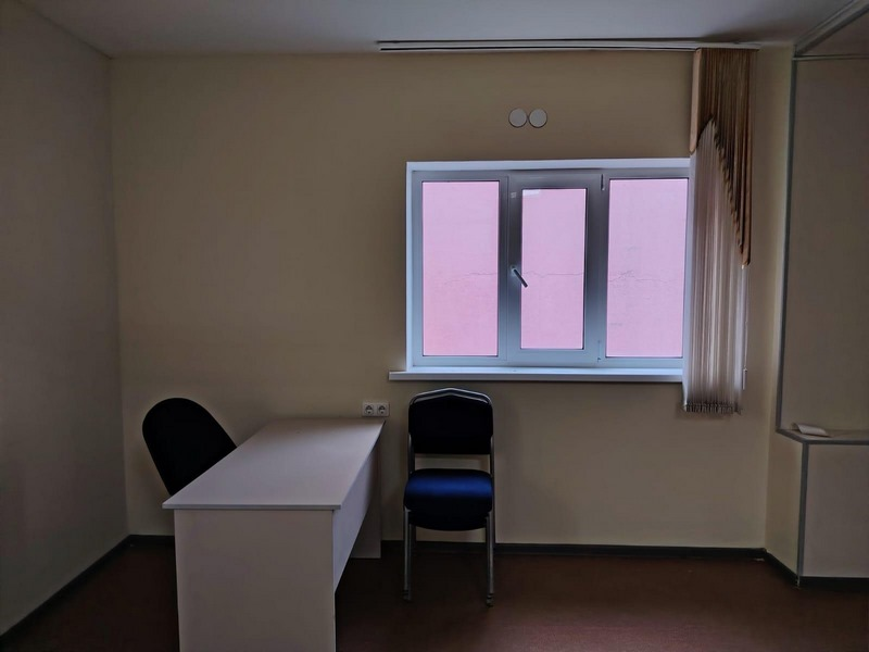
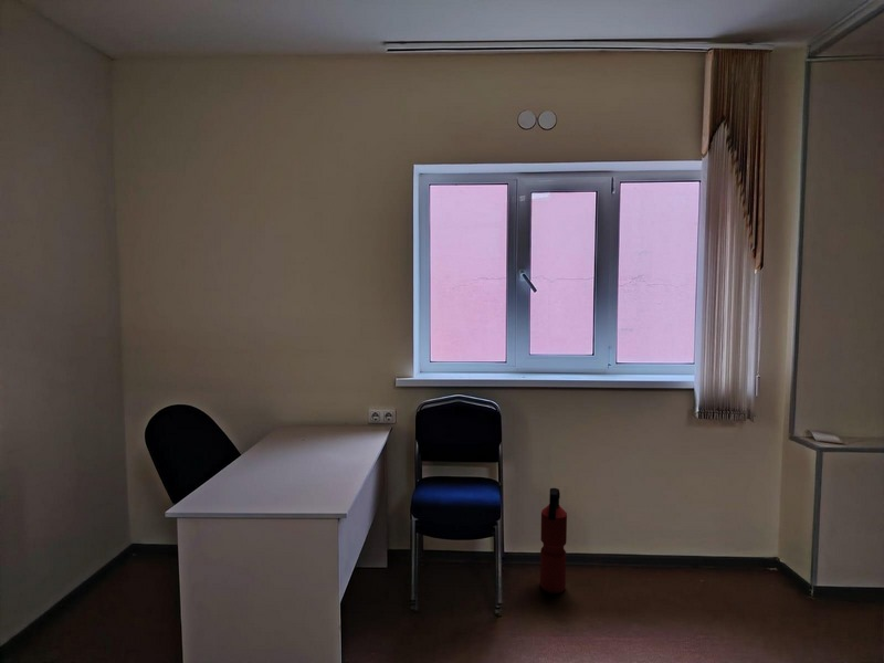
+ fire extinguisher (554, 538)
